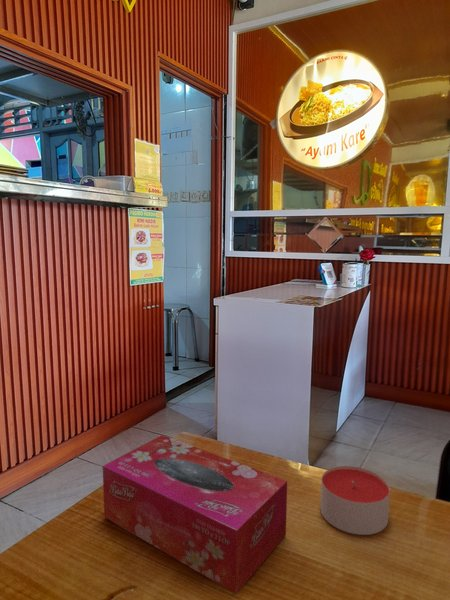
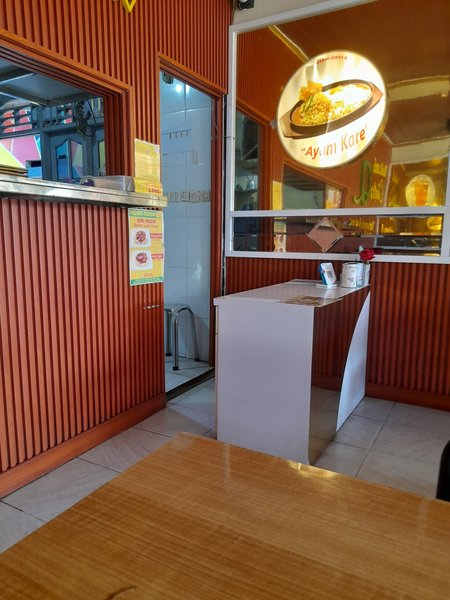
- tissue box (192, 499)
- candle (354, 497)
